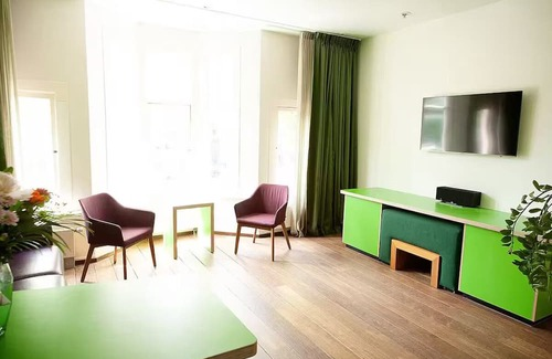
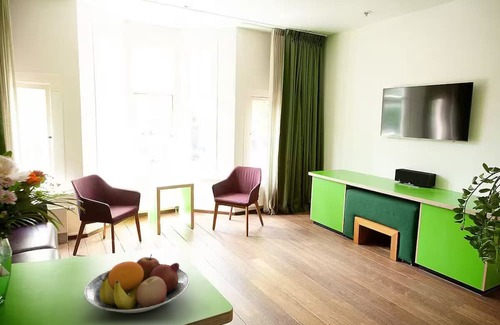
+ fruit bowl (139, 279)
